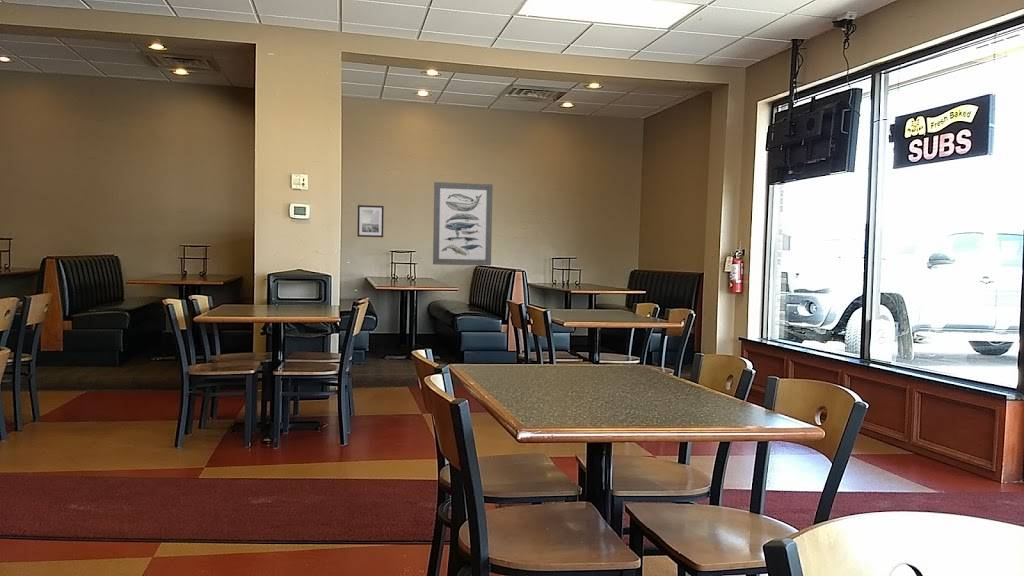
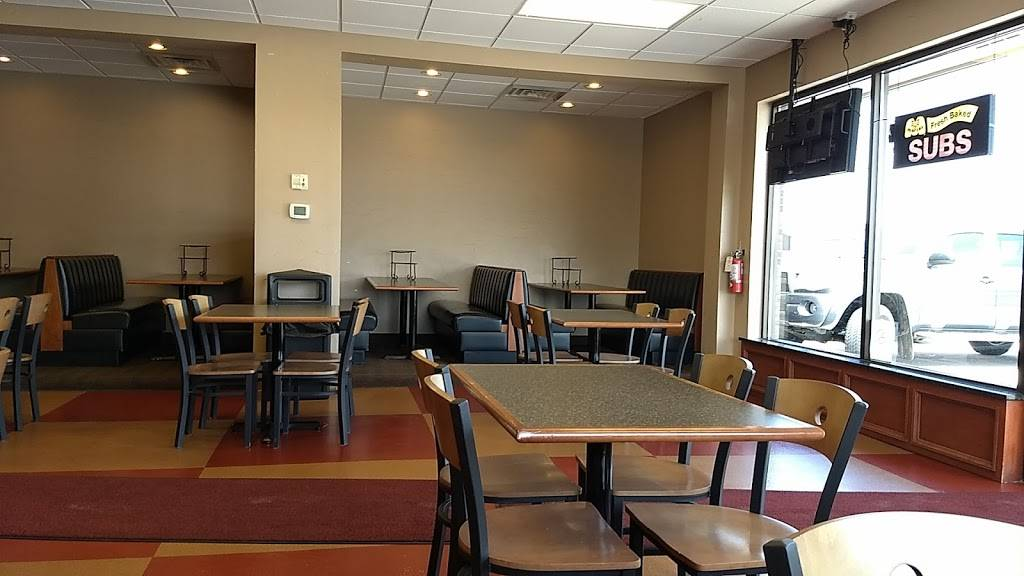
- wall art (462, 224)
- wall art (370, 221)
